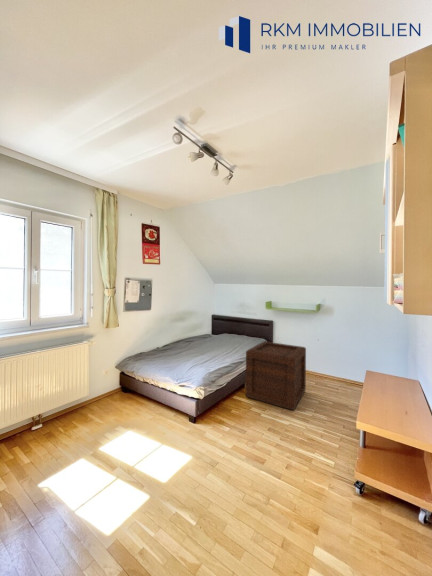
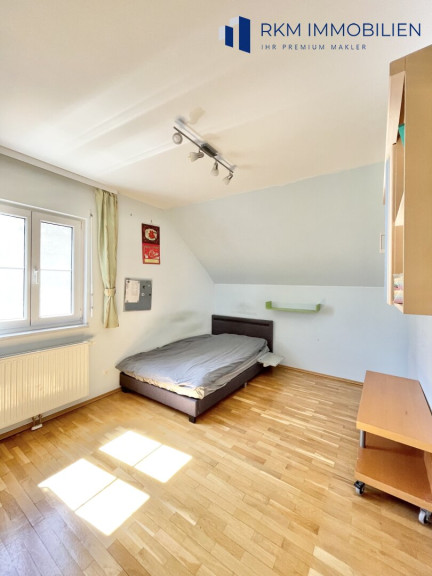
- wooden crate (276, 371)
